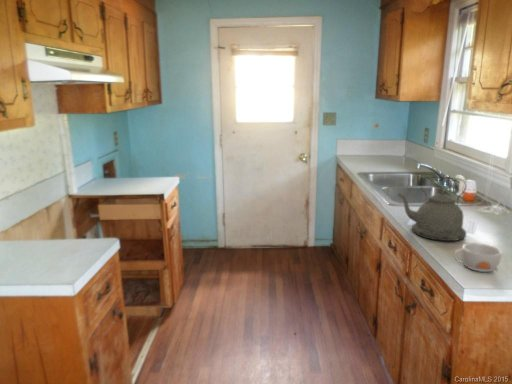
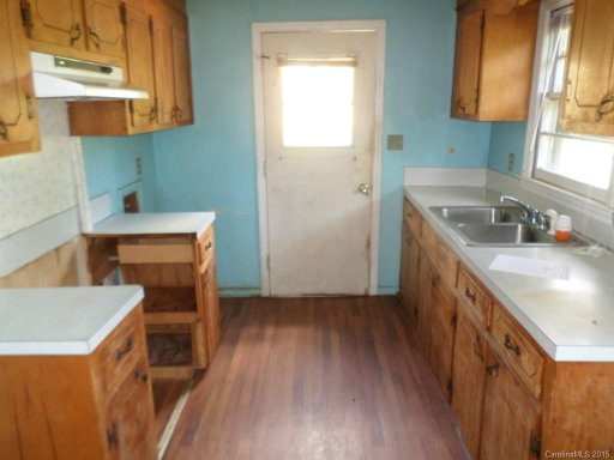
- bowl (476, 257)
- kettle (437, 205)
